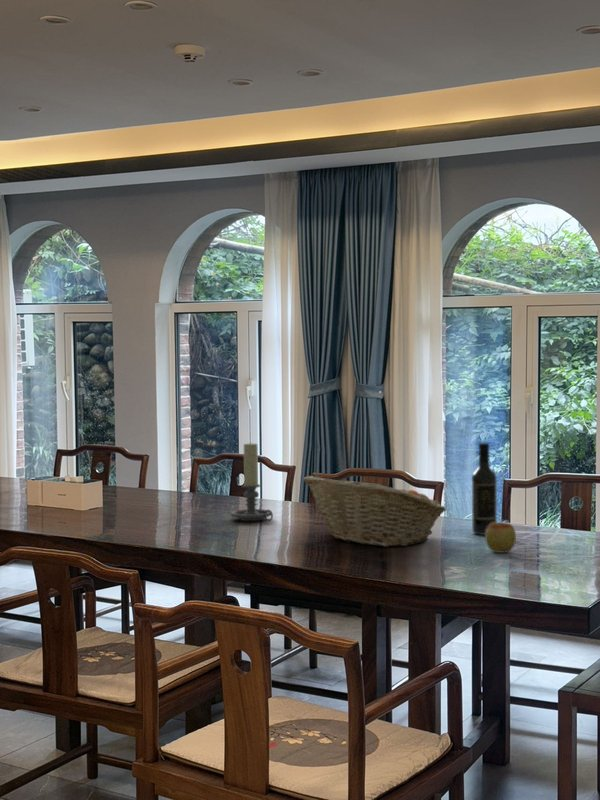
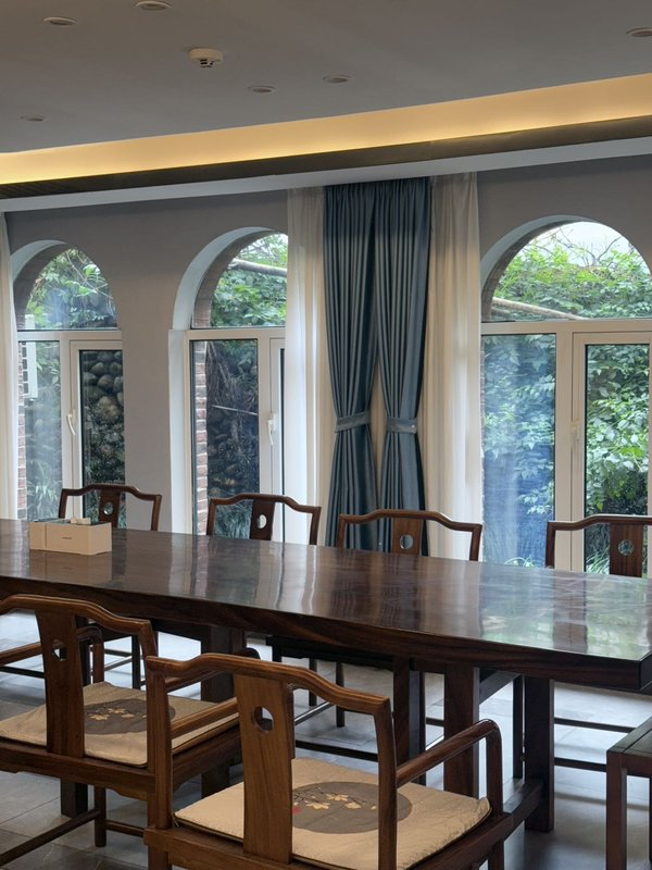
- fruit basket (373, 506)
- candle holder (253, 481)
- wine bottle (484, 488)
- apple (500, 534)
